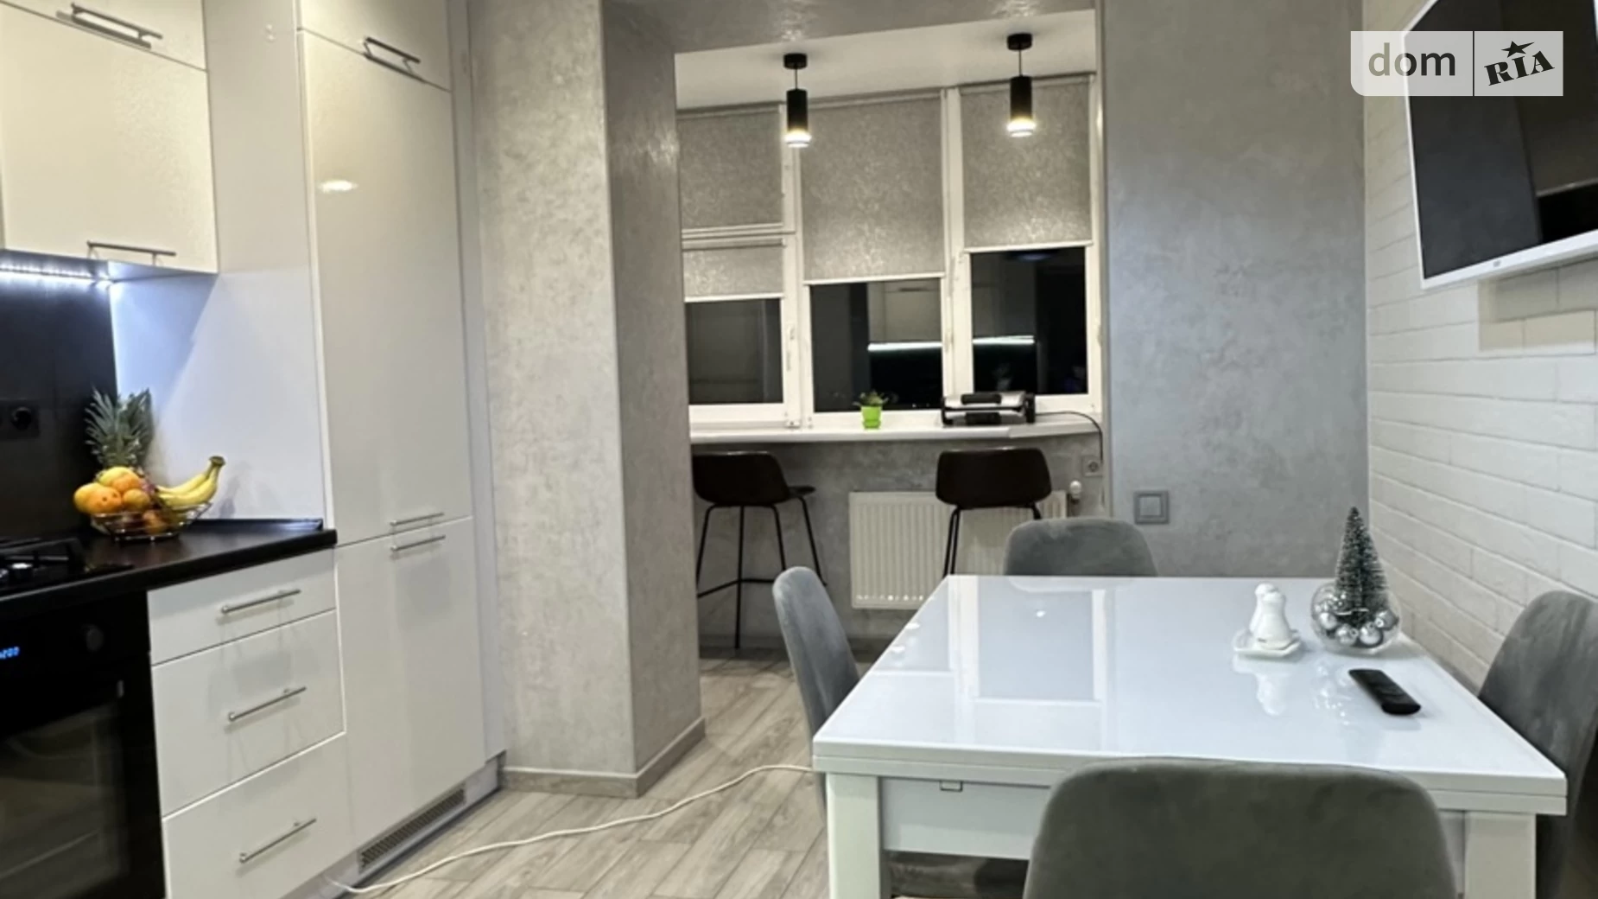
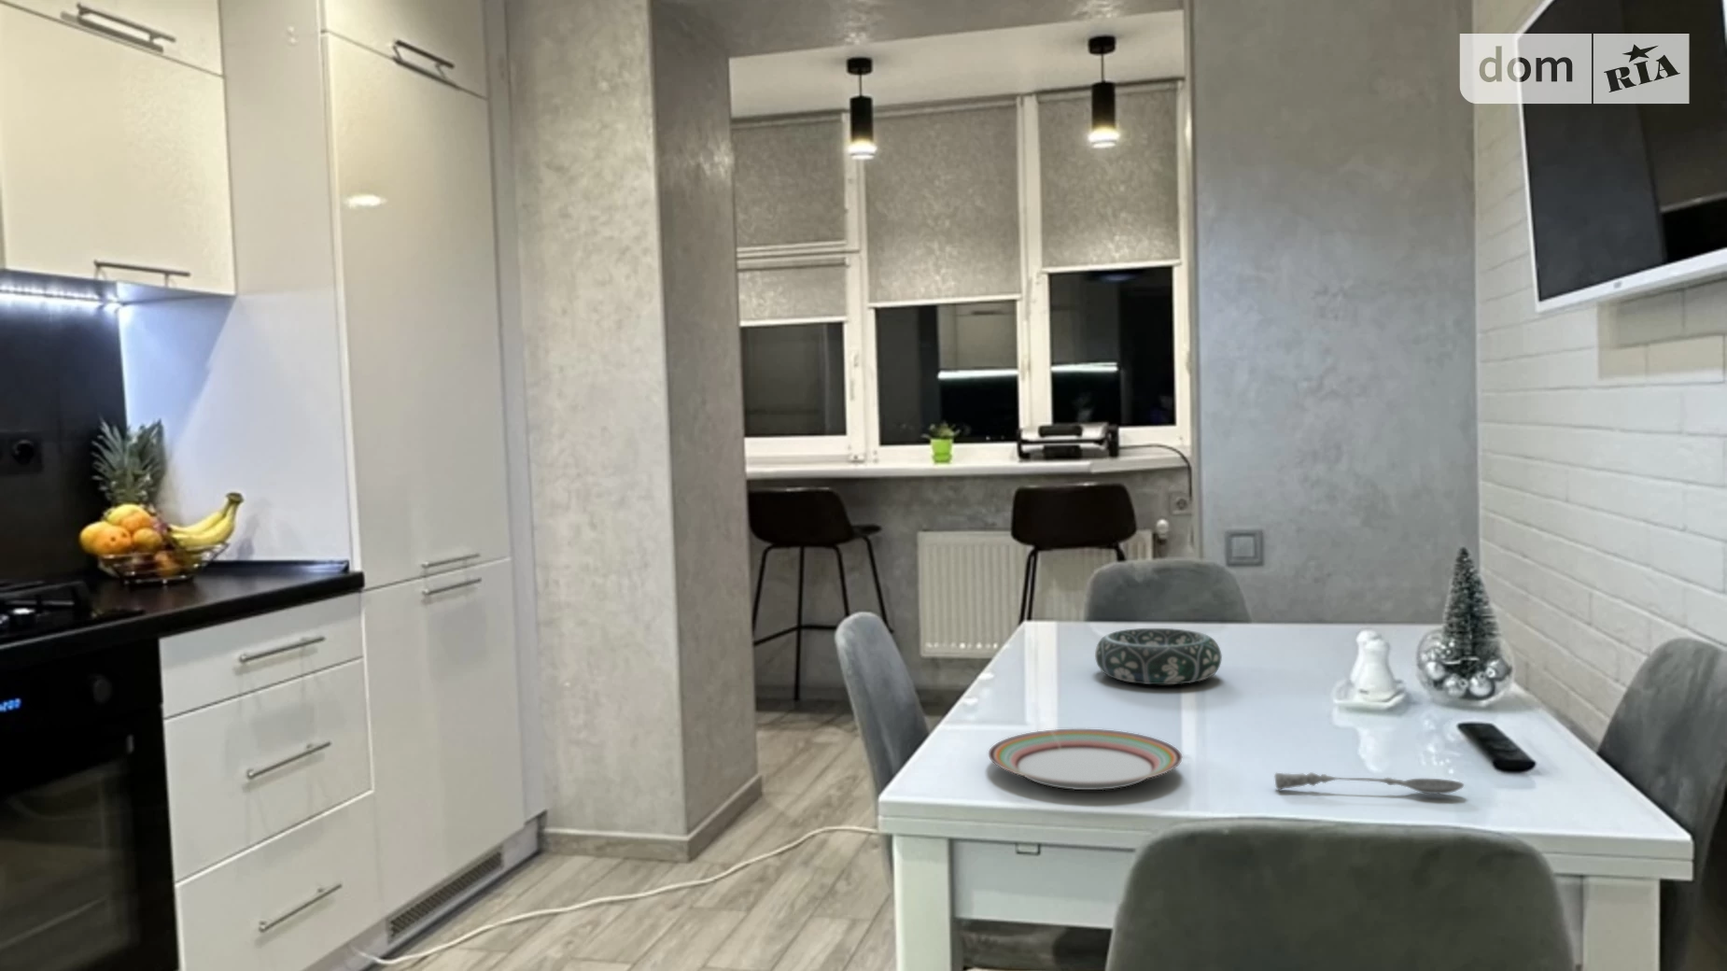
+ plate (1084, 761)
+ soupspoon (1369, 780)
+ decorative bowl (1158, 656)
